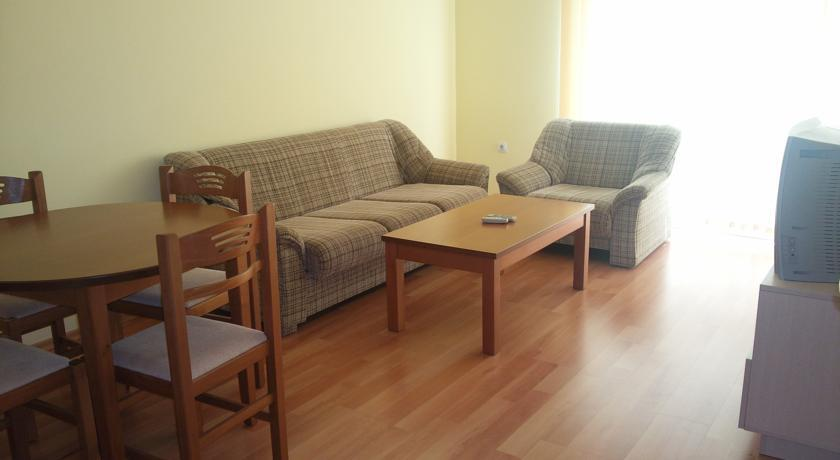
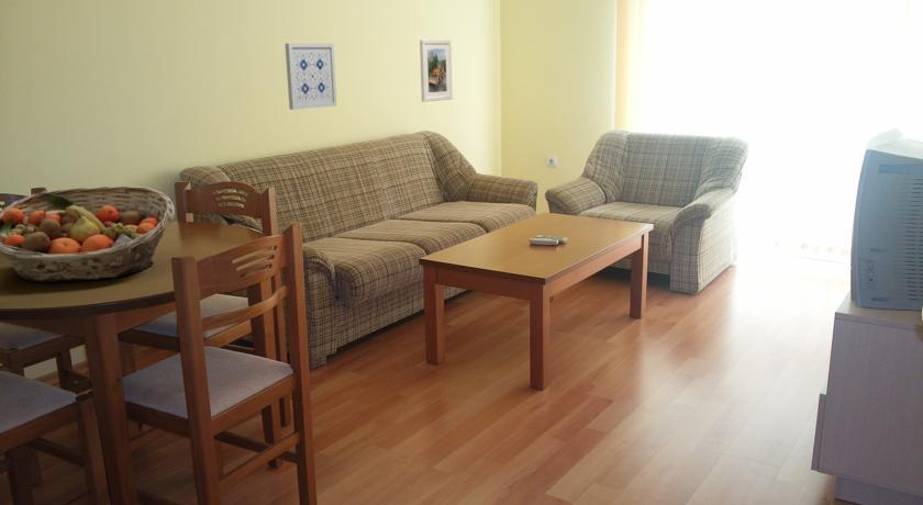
+ fruit basket (85, 232)
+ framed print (436, 70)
+ wall art (311, 76)
